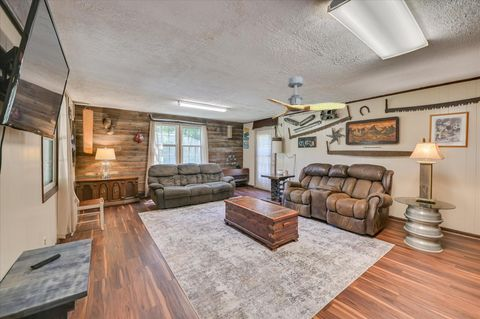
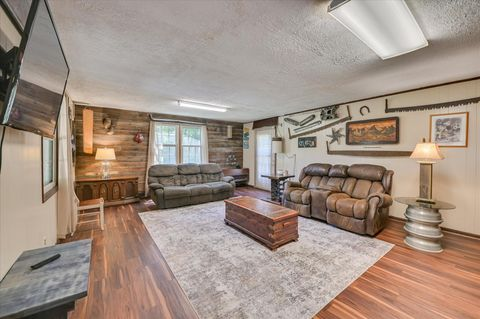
- ceiling fan (302, 98)
